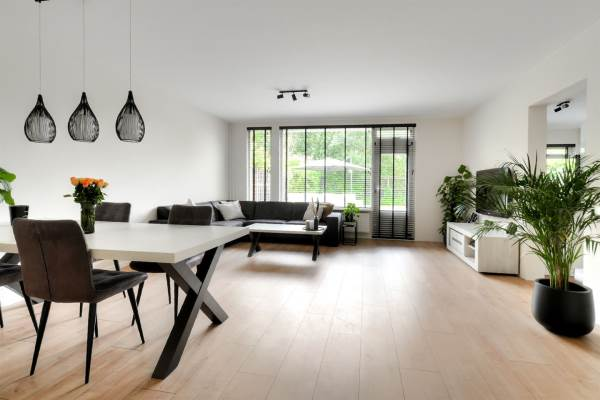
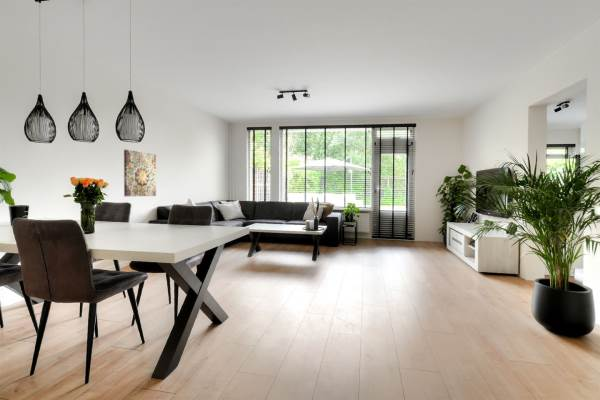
+ wall art (140, 174)
